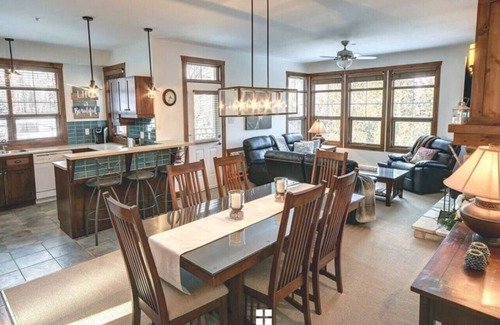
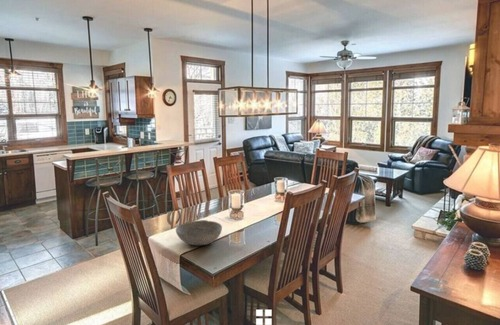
+ bowl (199, 234)
